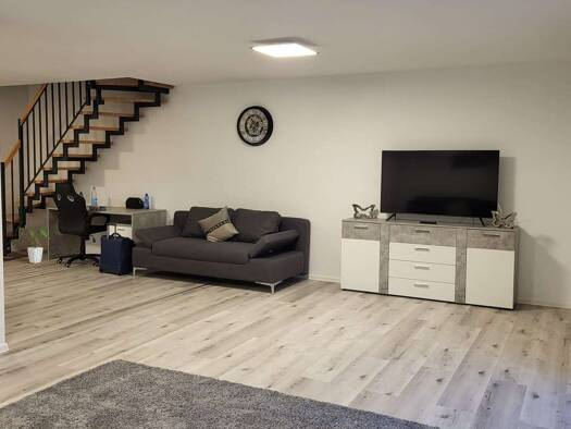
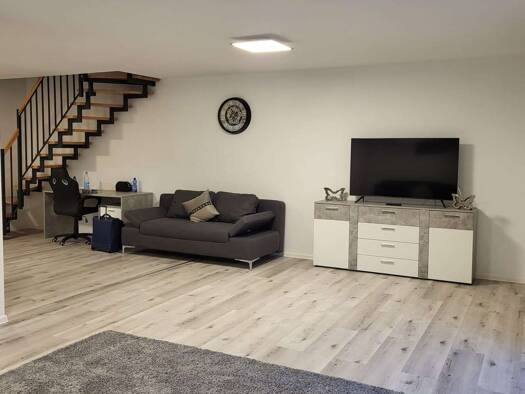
- house plant (33, 244)
